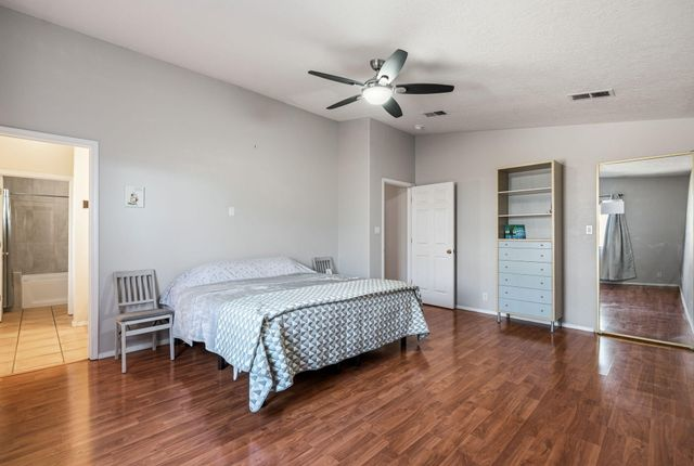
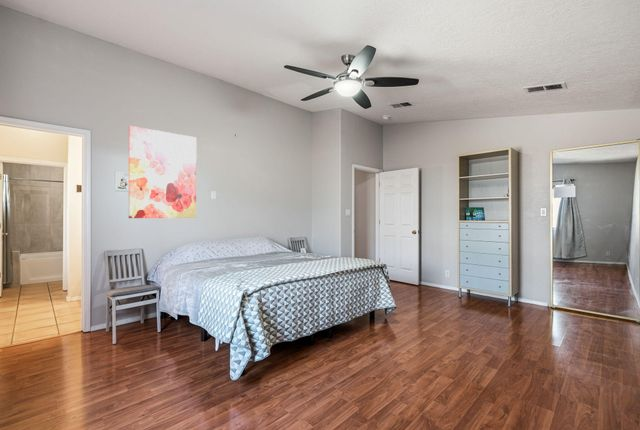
+ wall art (164, 175)
